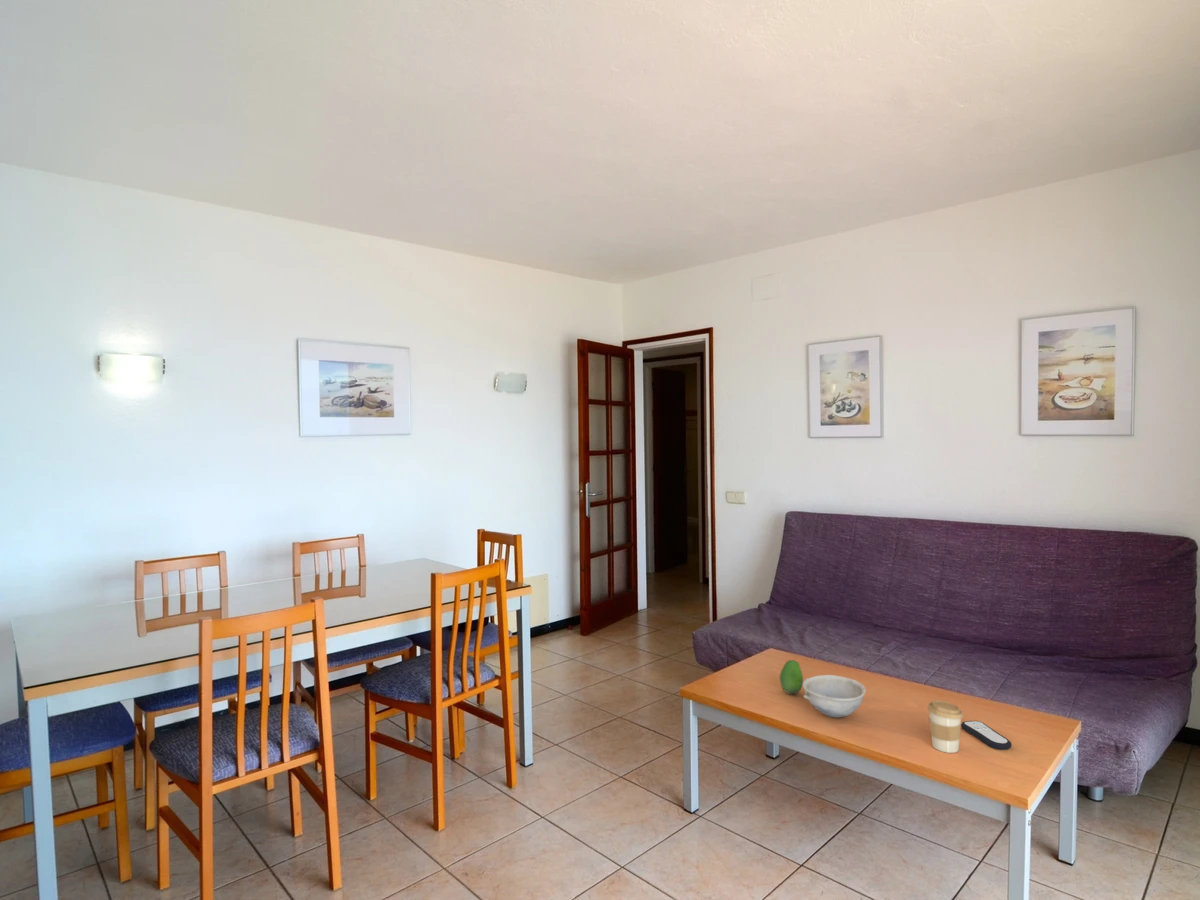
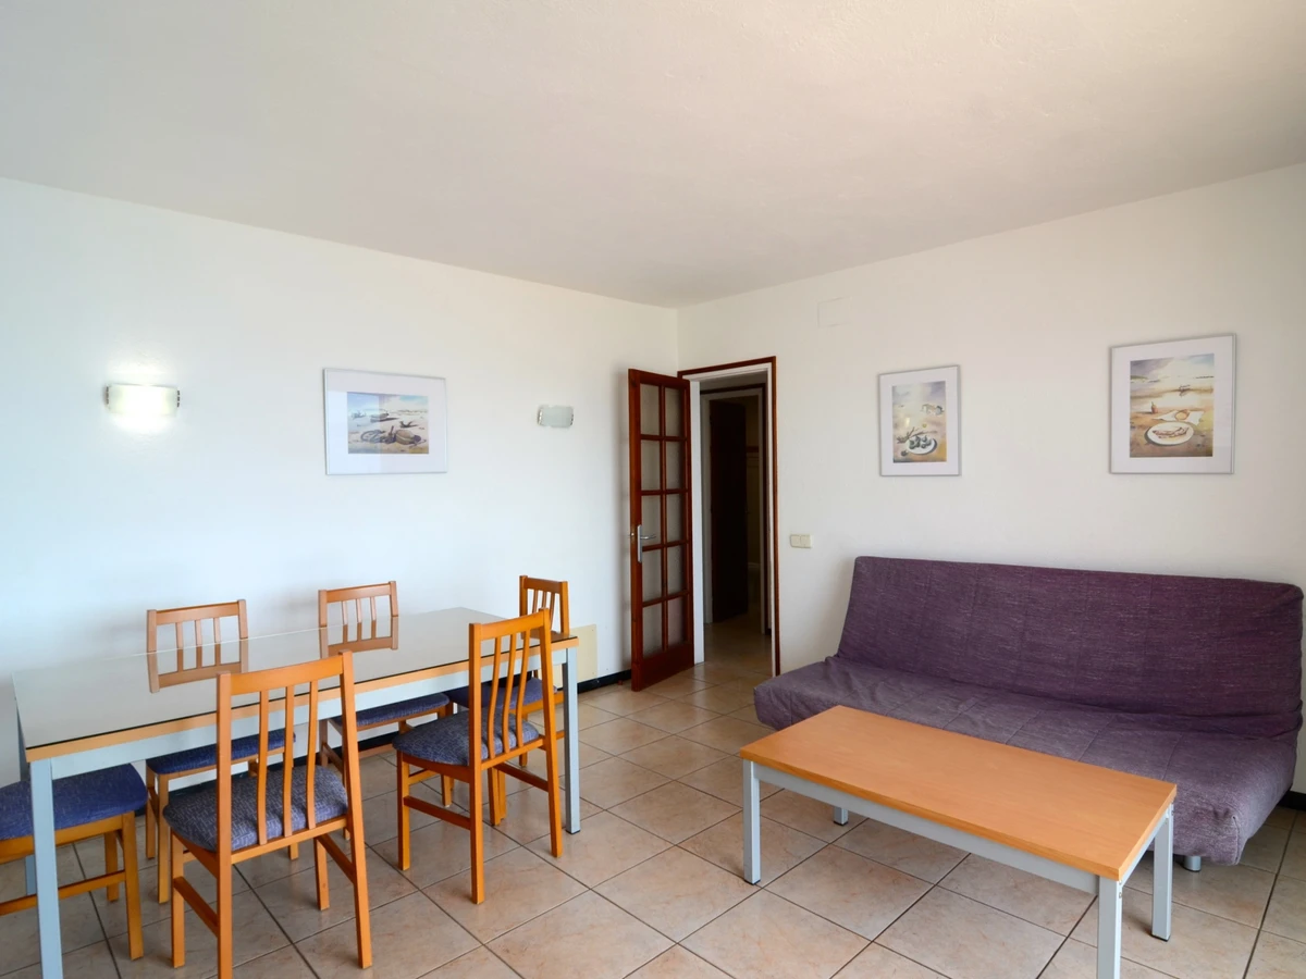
- fruit (791, 676)
- coffee cup (945, 725)
- remote control (986, 734)
- bowl (834, 700)
